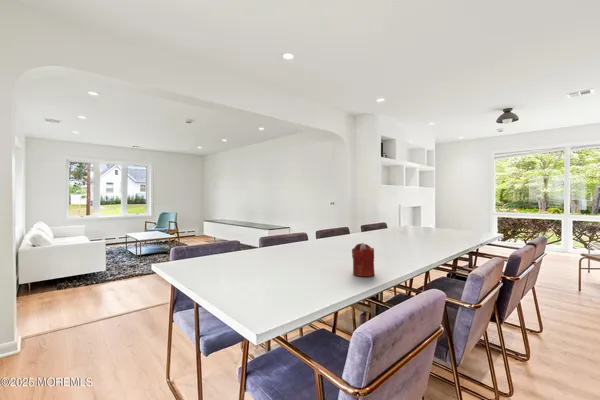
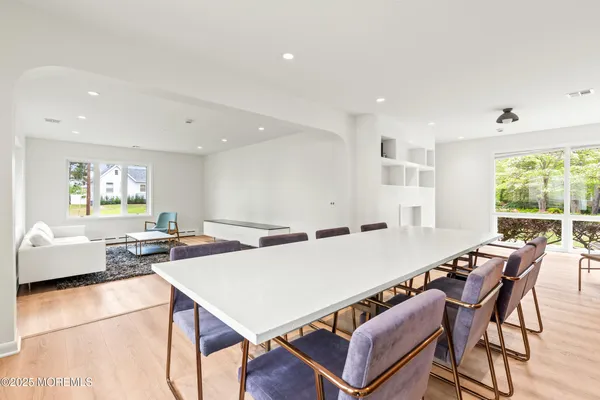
- candle (363, 258)
